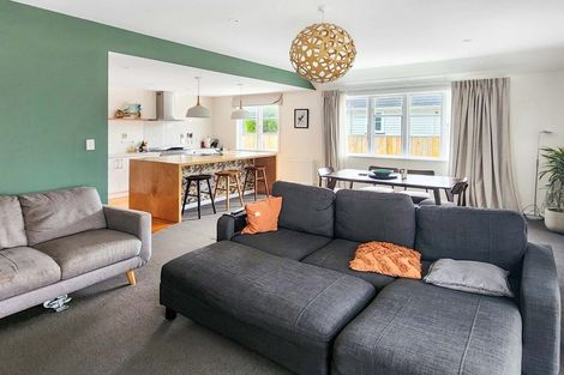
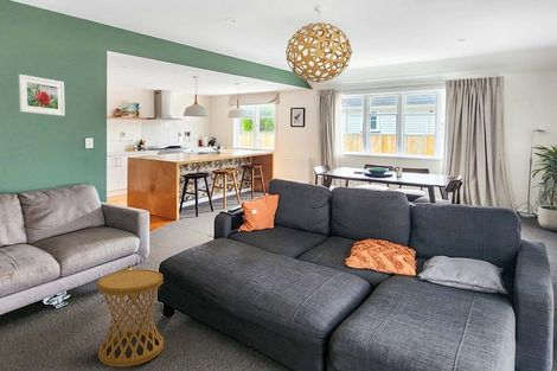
+ side table (132, 314)
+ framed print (43, 96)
